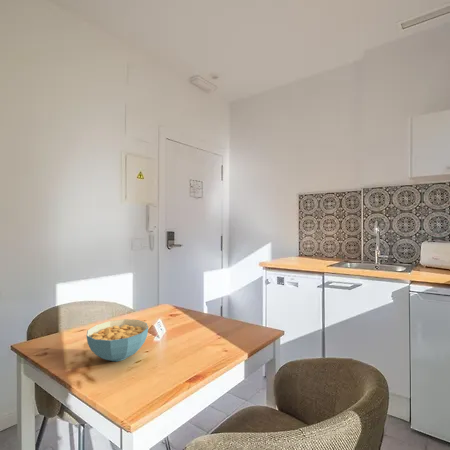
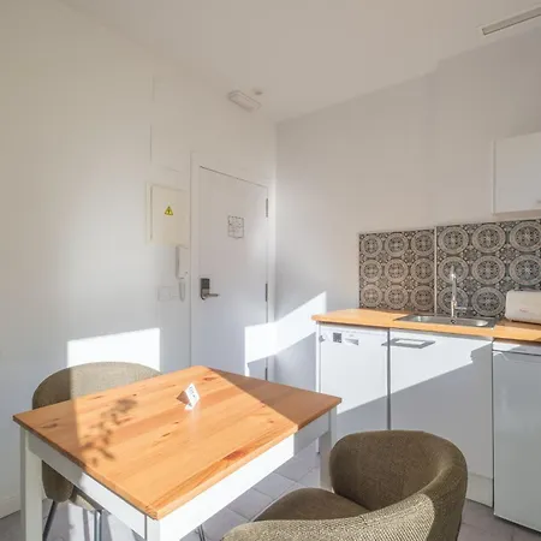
- cereal bowl (118, 343)
